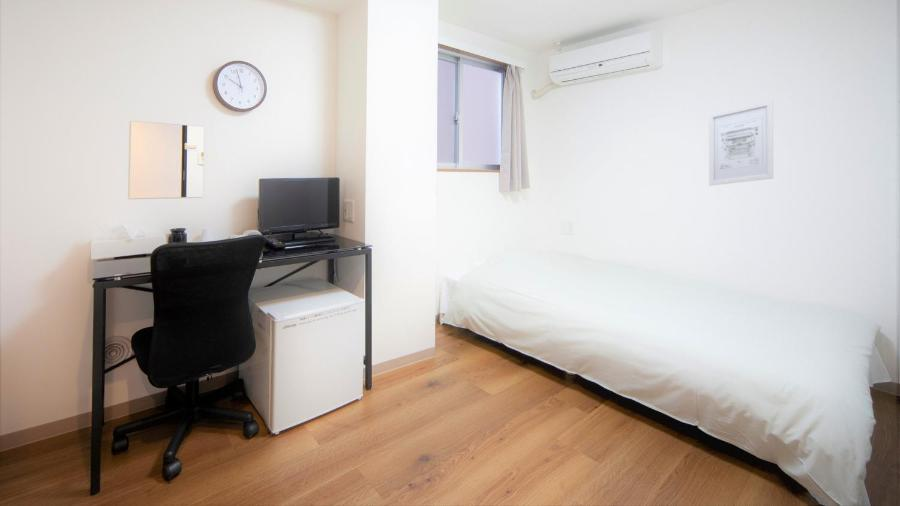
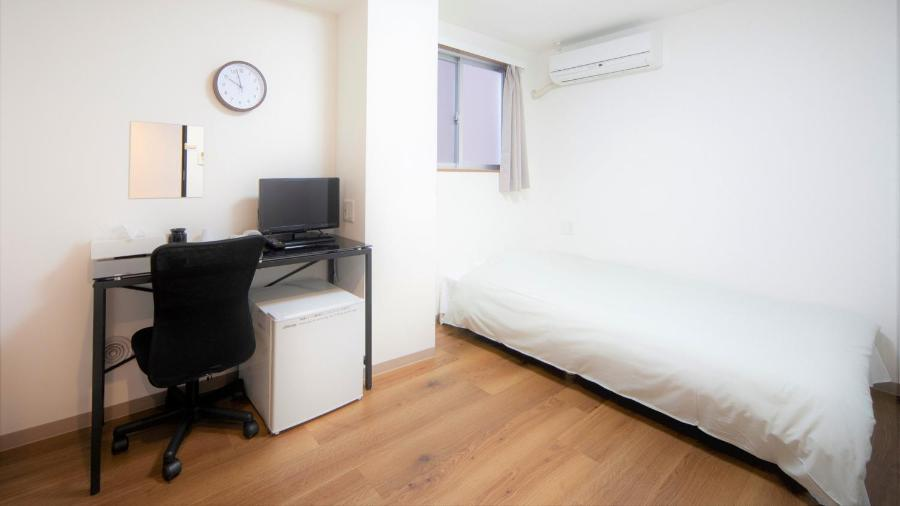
- wall art (739, 144)
